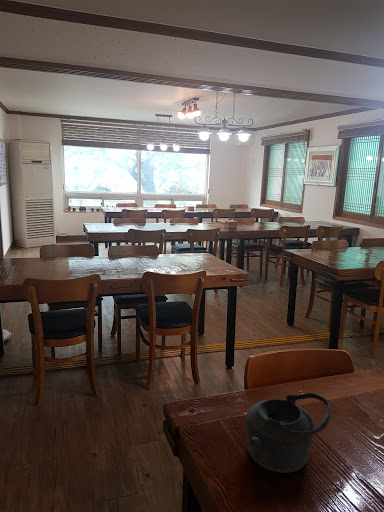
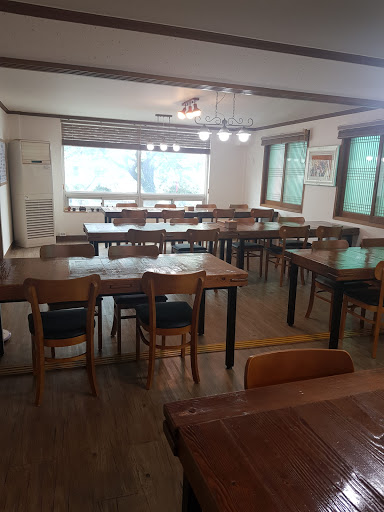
- teapot (279, 432)
